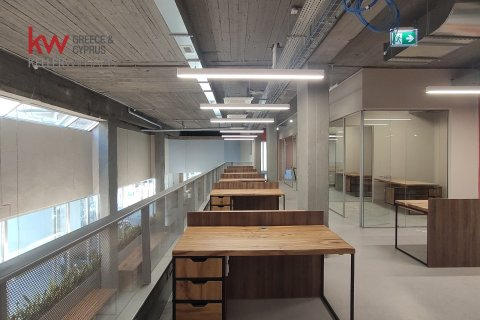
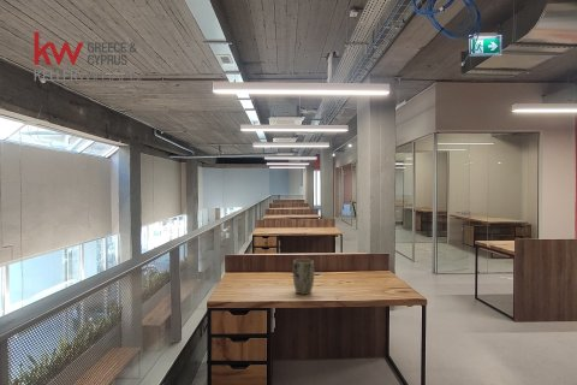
+ plant pot (303, 276)
